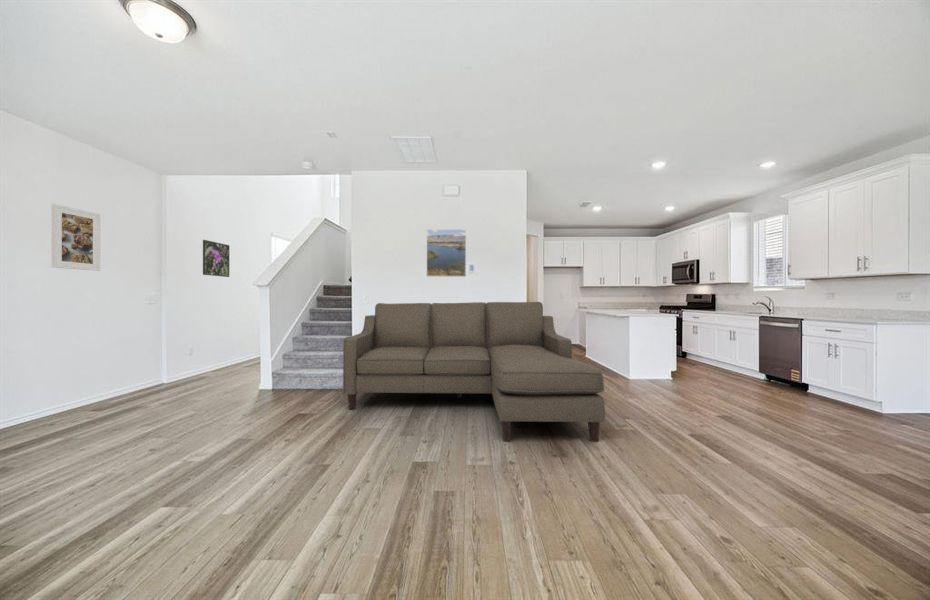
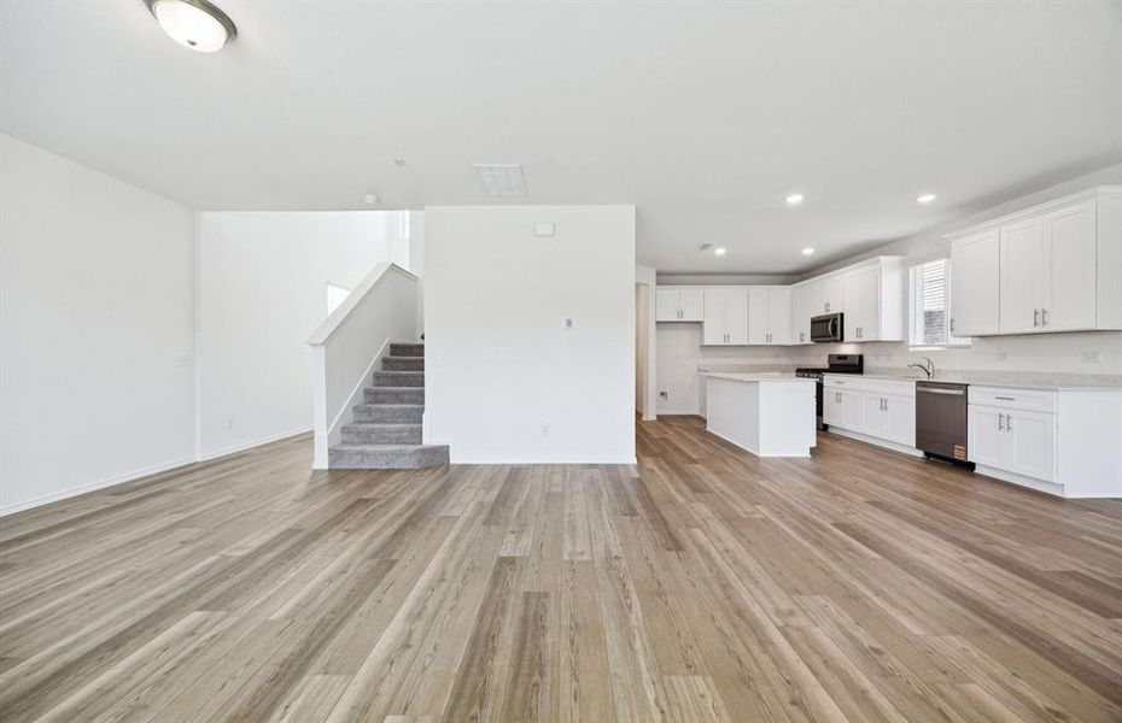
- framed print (216, 259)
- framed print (77, 239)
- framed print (446, 253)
- sofa (459, 354)
